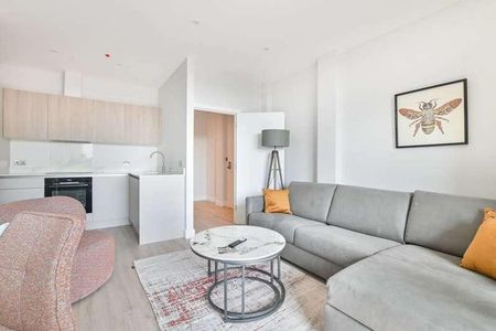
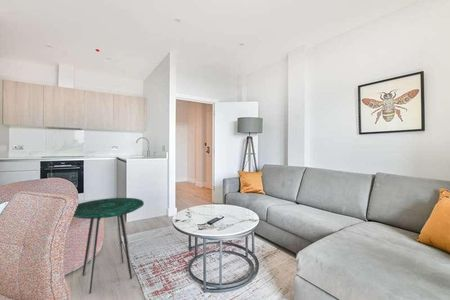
+ side table (97, 236)
